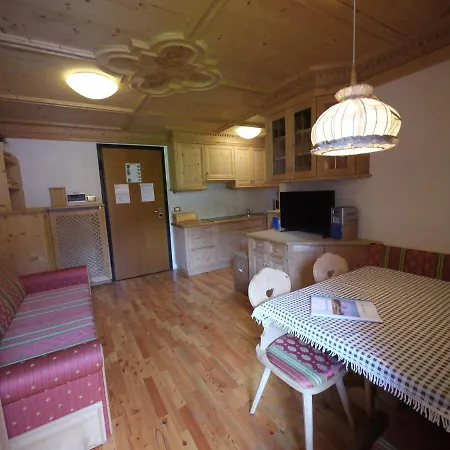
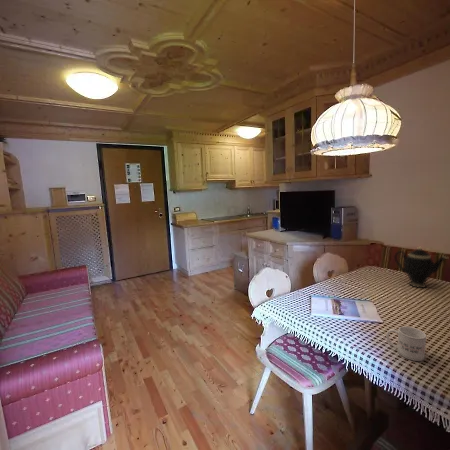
+ teapot (419, 265)
+ mug (405, 341)
